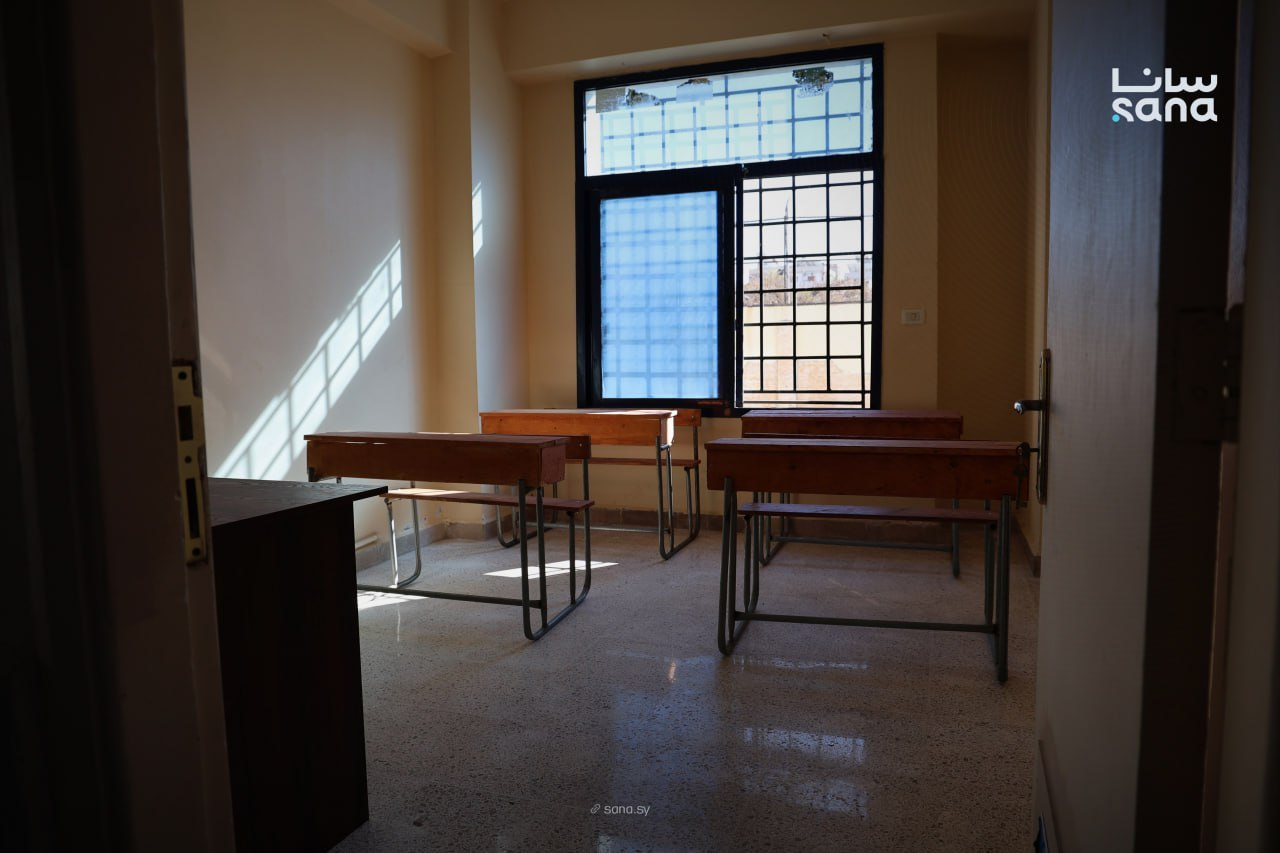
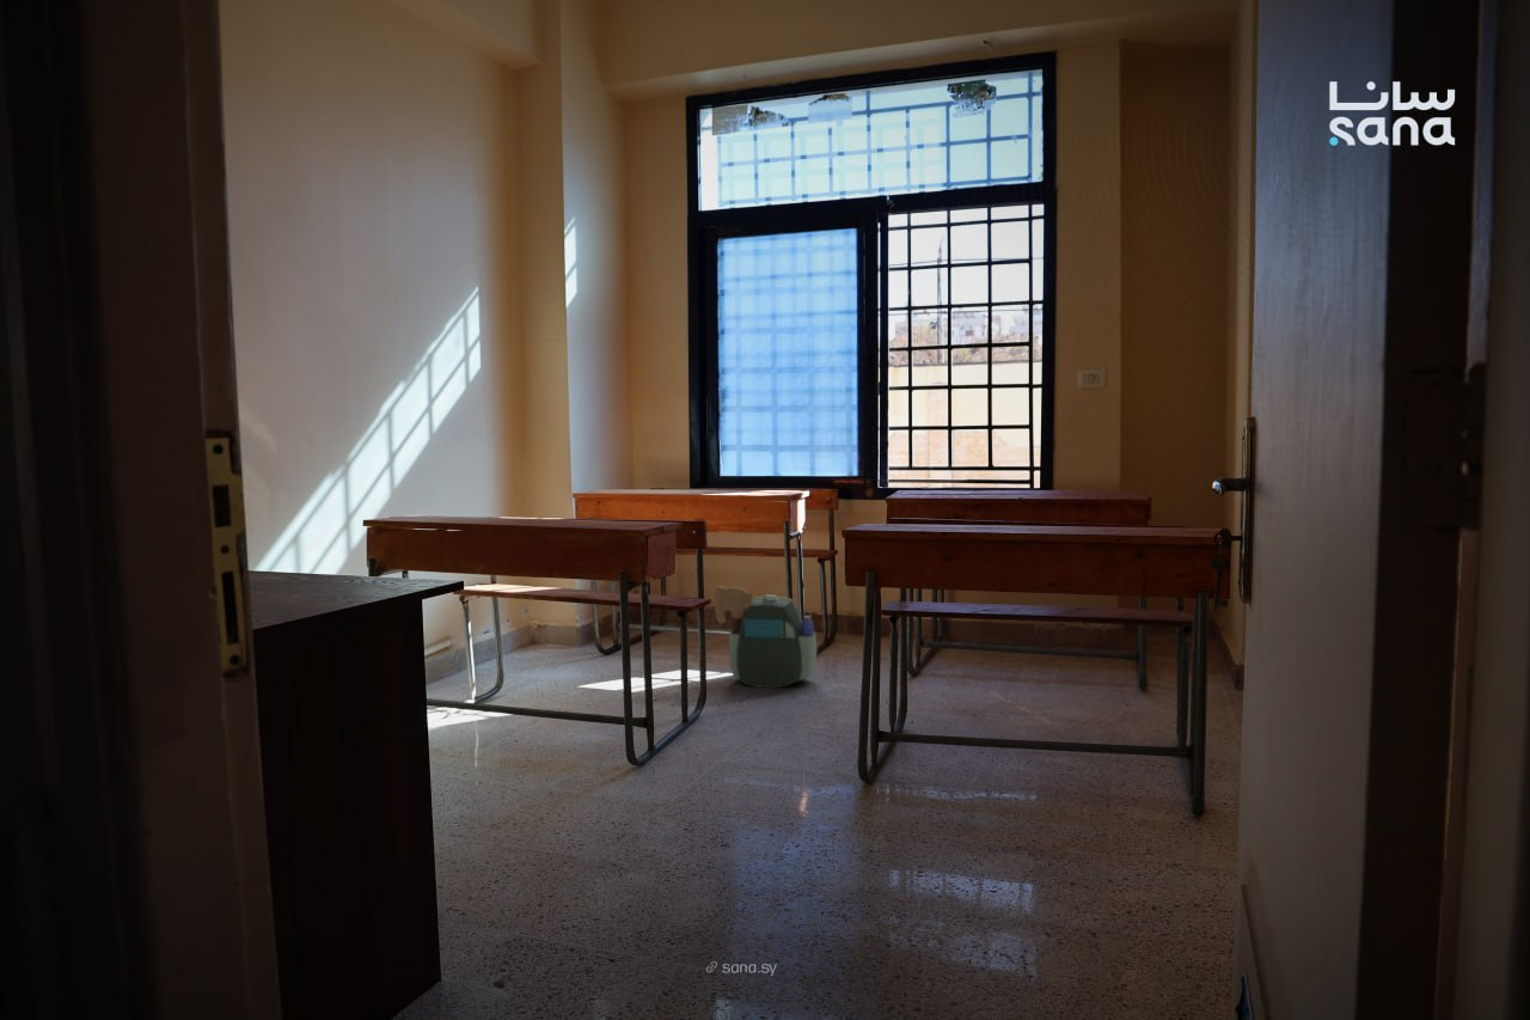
+ backpack (765, 633)
